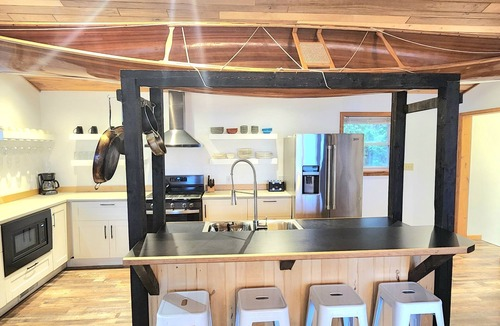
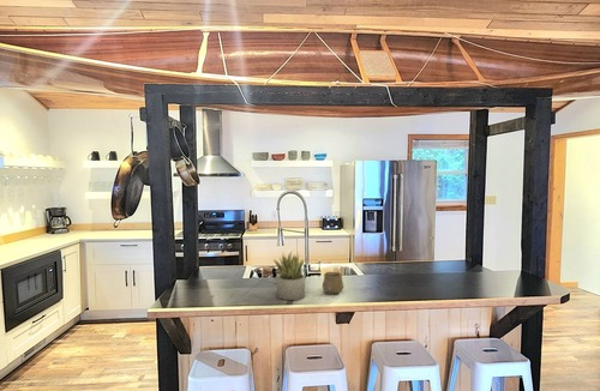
+ succulent plant (290, 272)
+ cup (332, 282)
